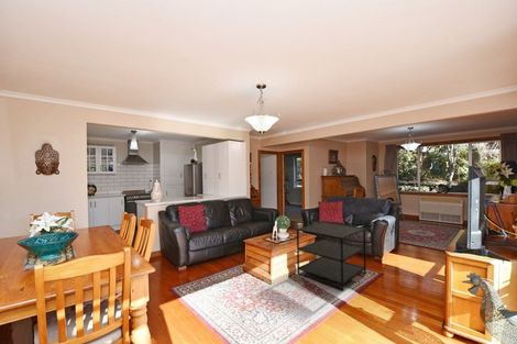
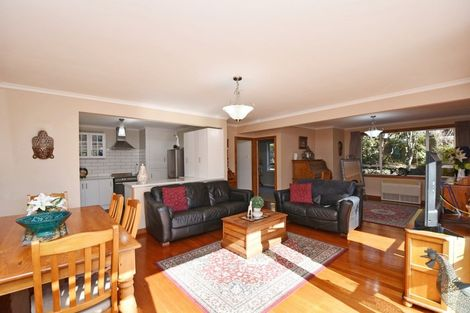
- side table (331, 251)
